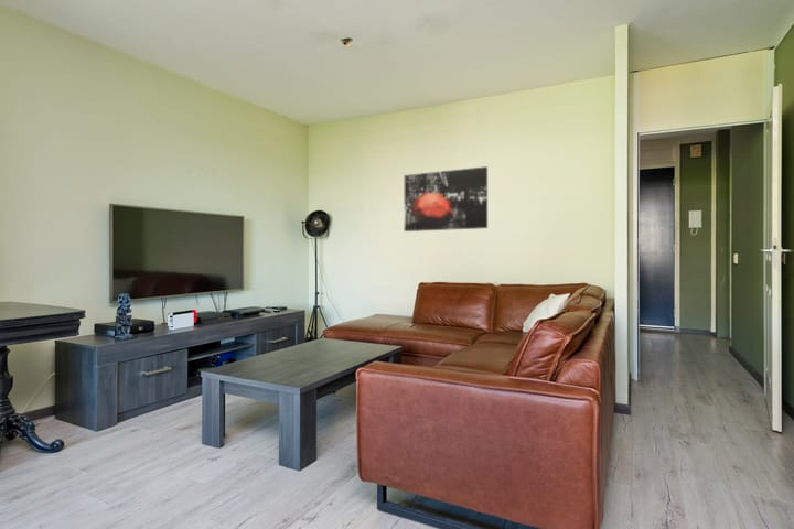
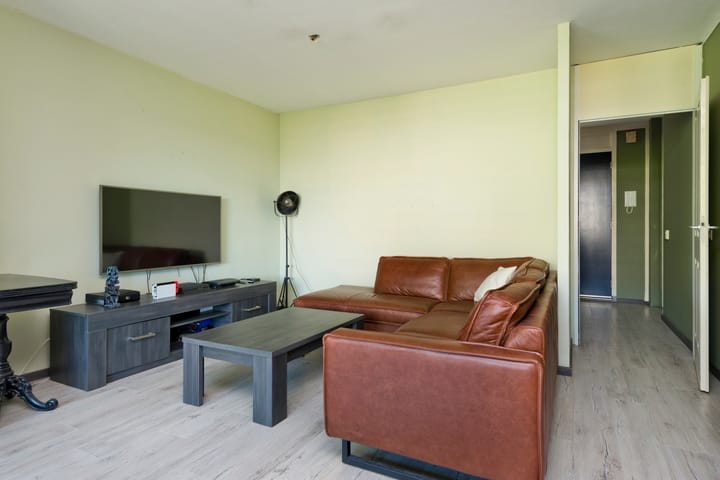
- wall art (443, 201)
